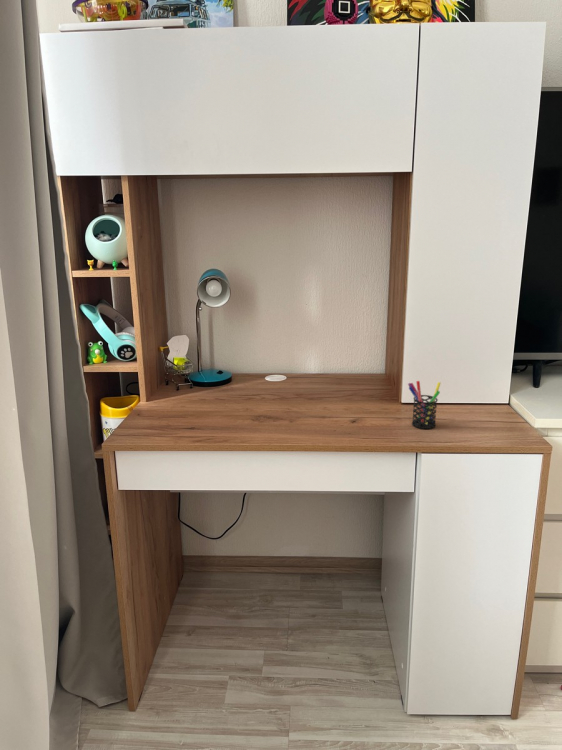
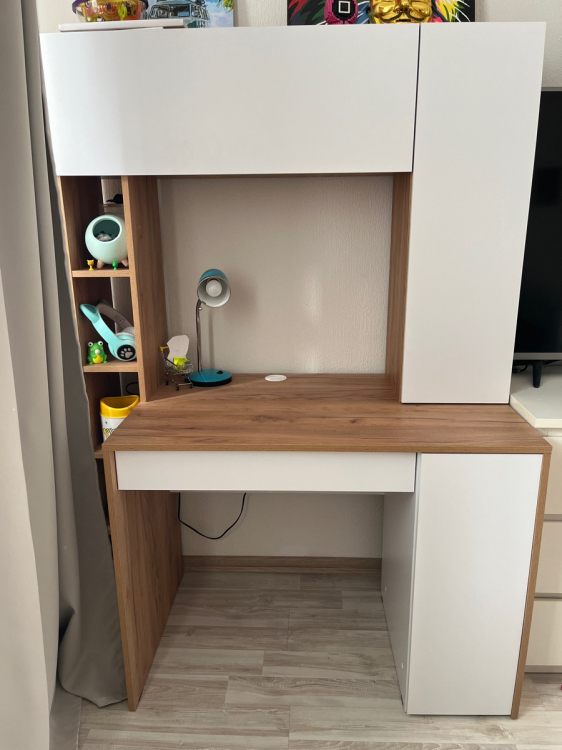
- pen holder (426, 403)
